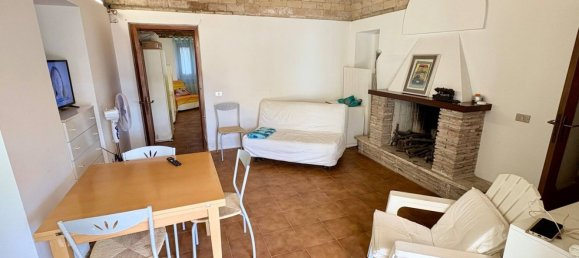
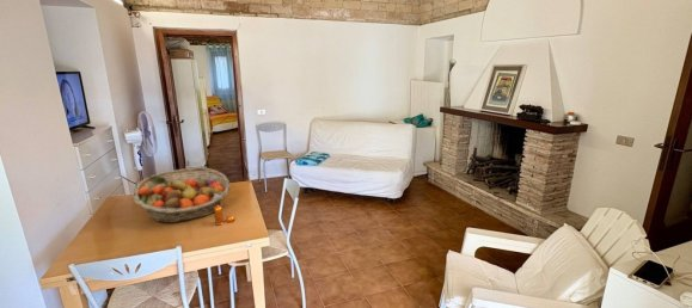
+ fruit basket (184, 193)
+ pepper shaker (222, 215)
